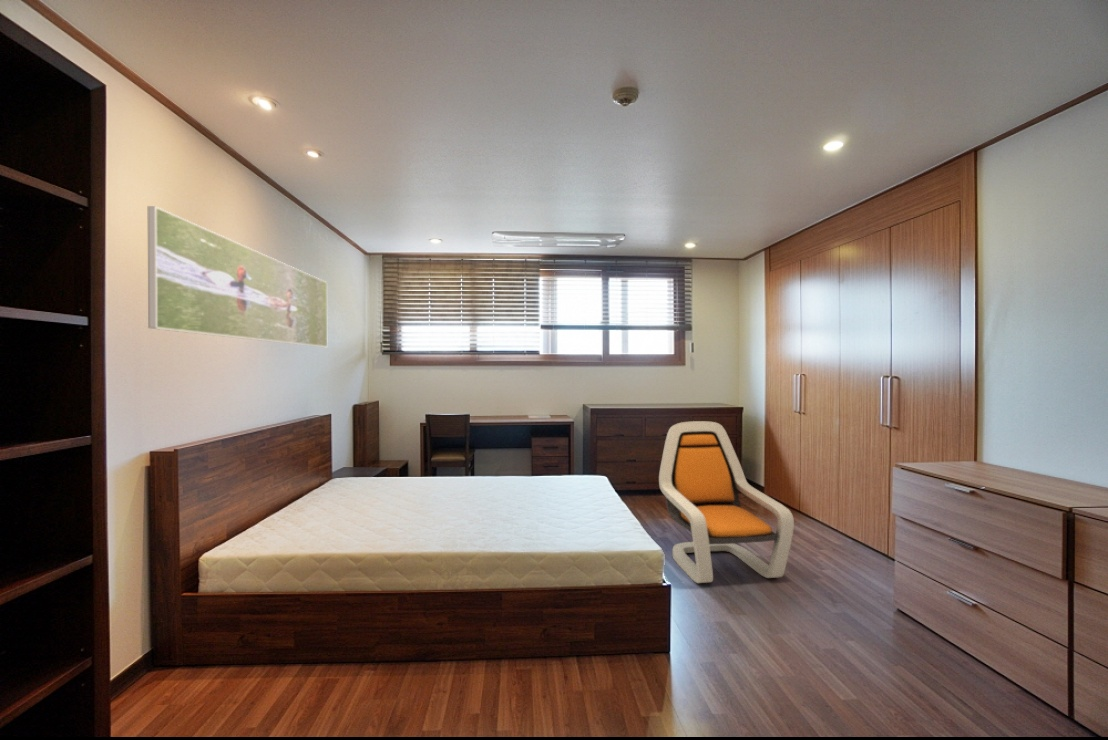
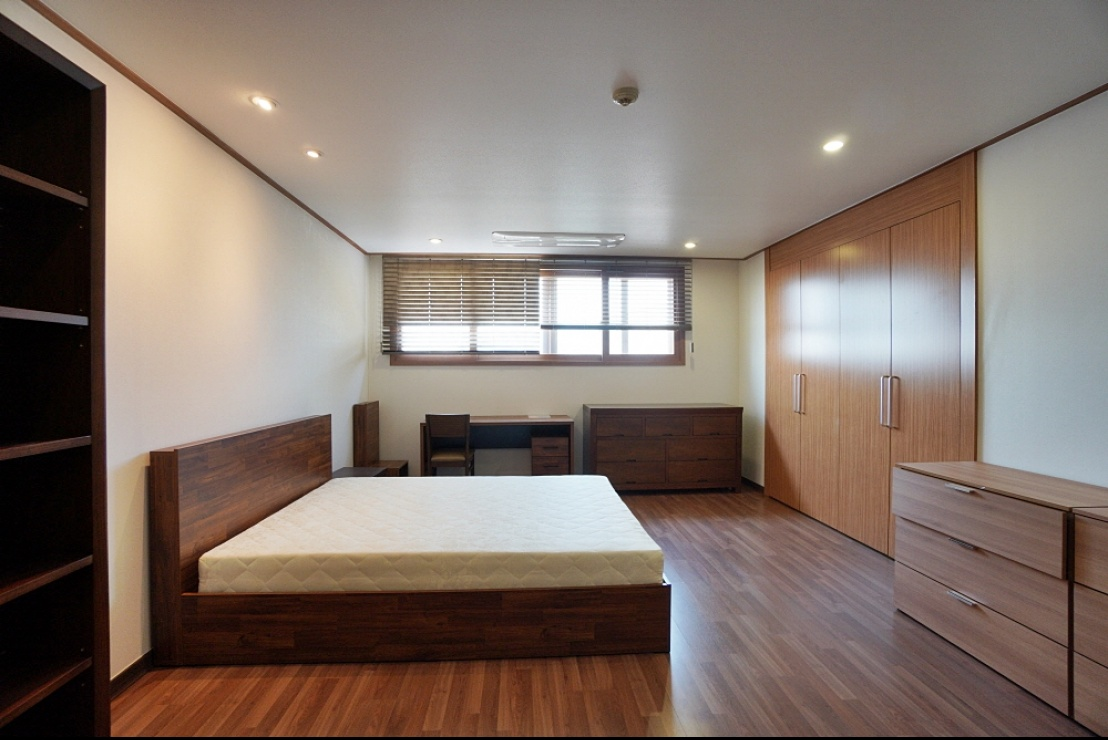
- lounge chair (720, 496)
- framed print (265, 298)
